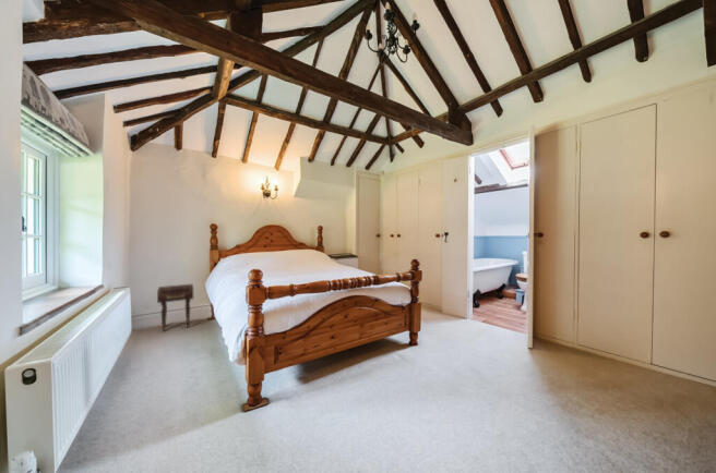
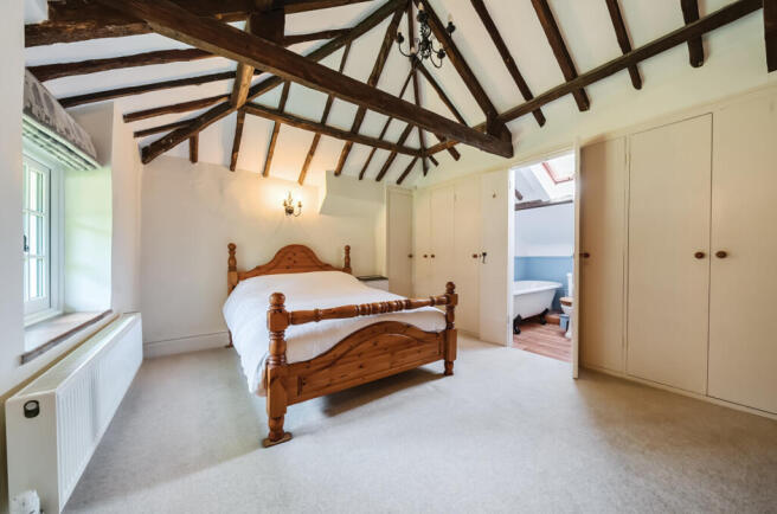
- nightstand (172, 301)
